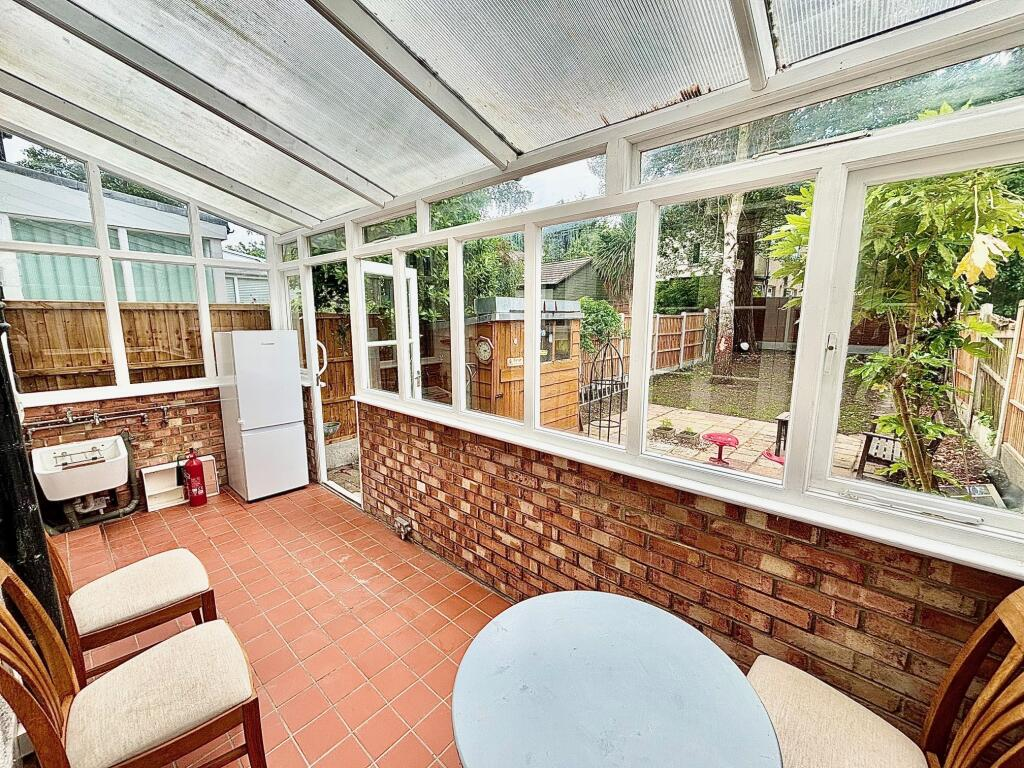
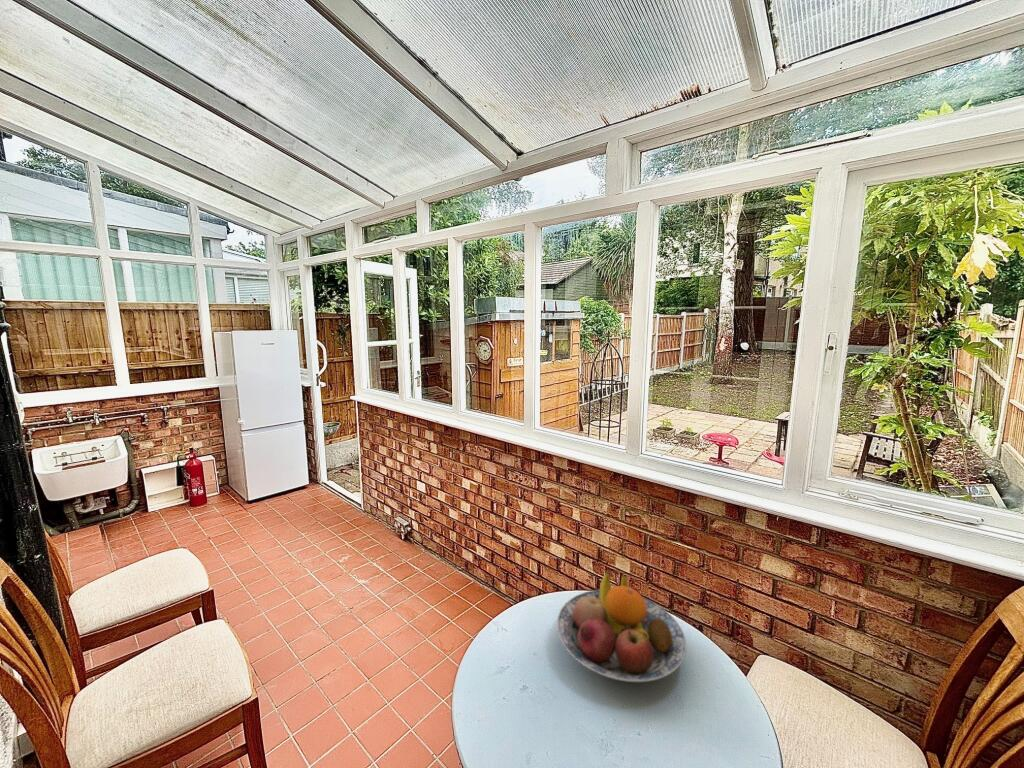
+ fruit bowl (619, 623)
